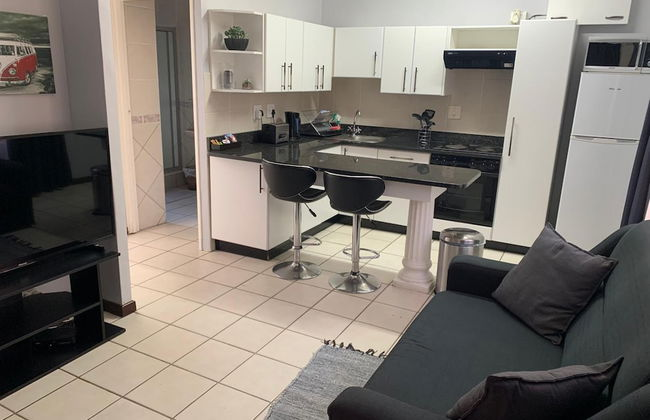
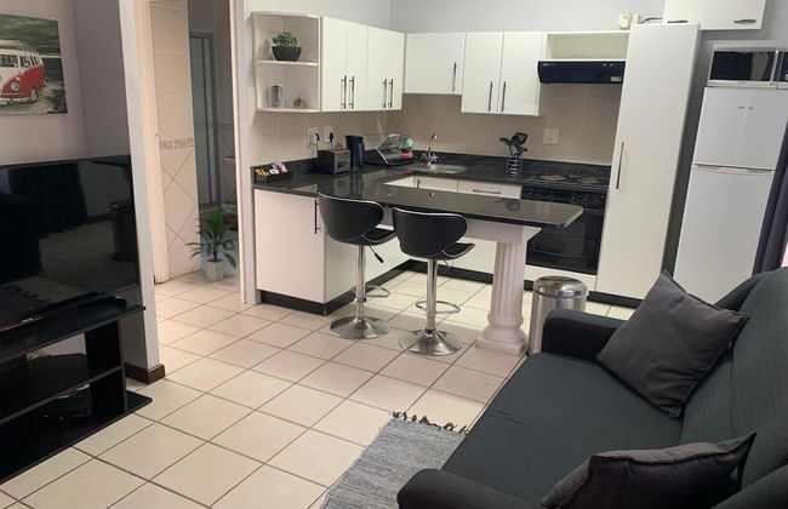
+ indoor plant (215, 244)
